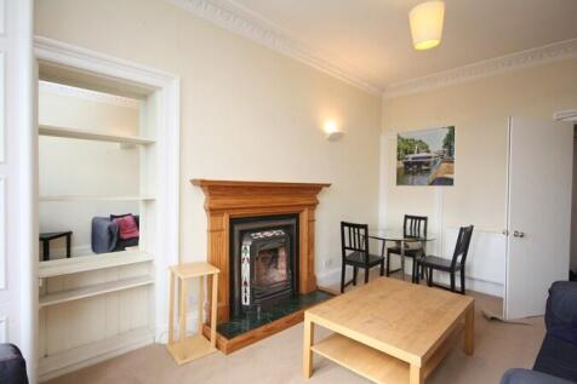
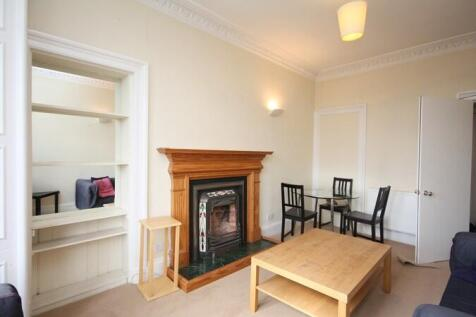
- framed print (423, 157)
